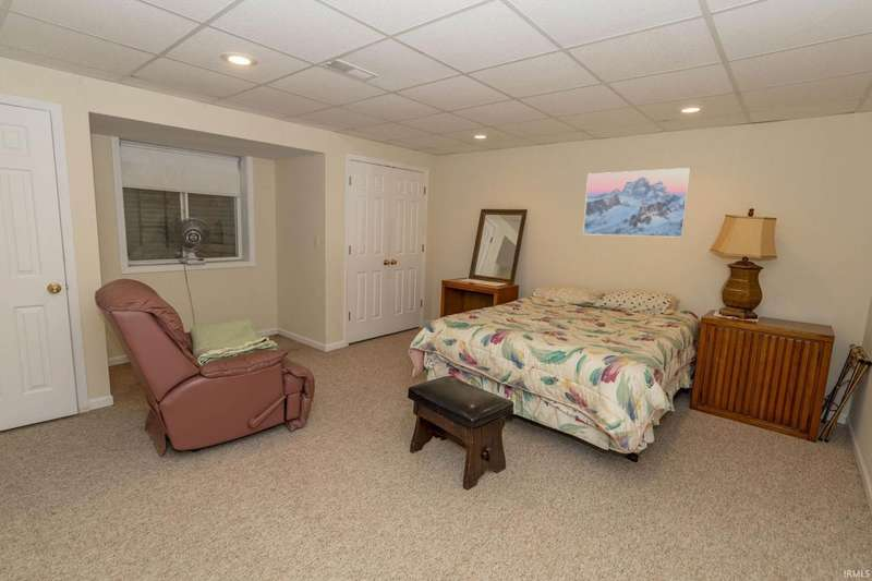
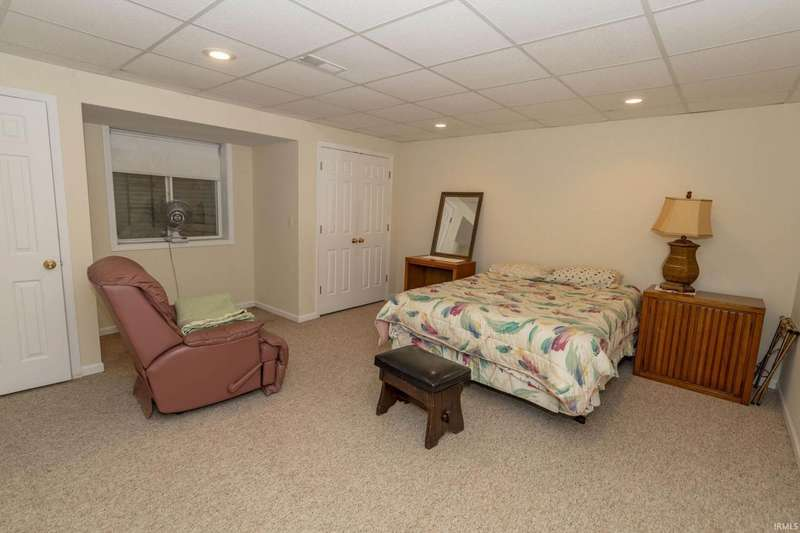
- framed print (632, 204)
